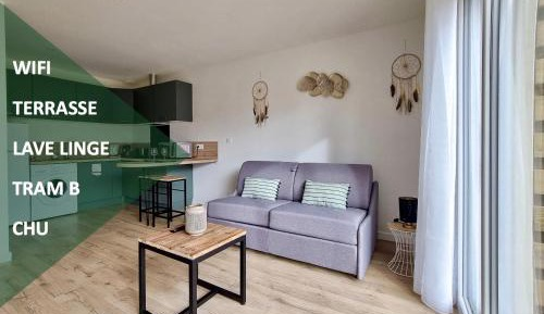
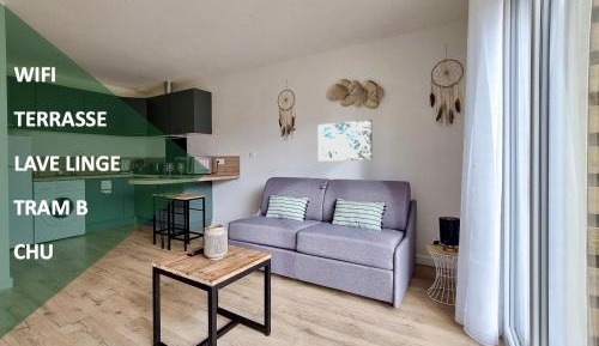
+ wall art (344, 141)
